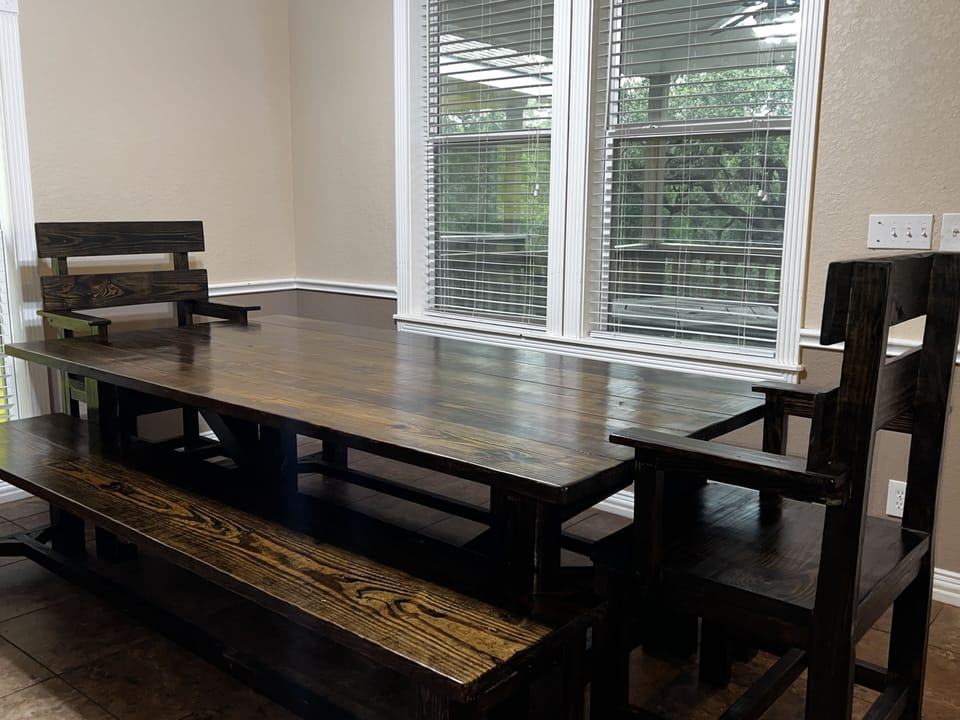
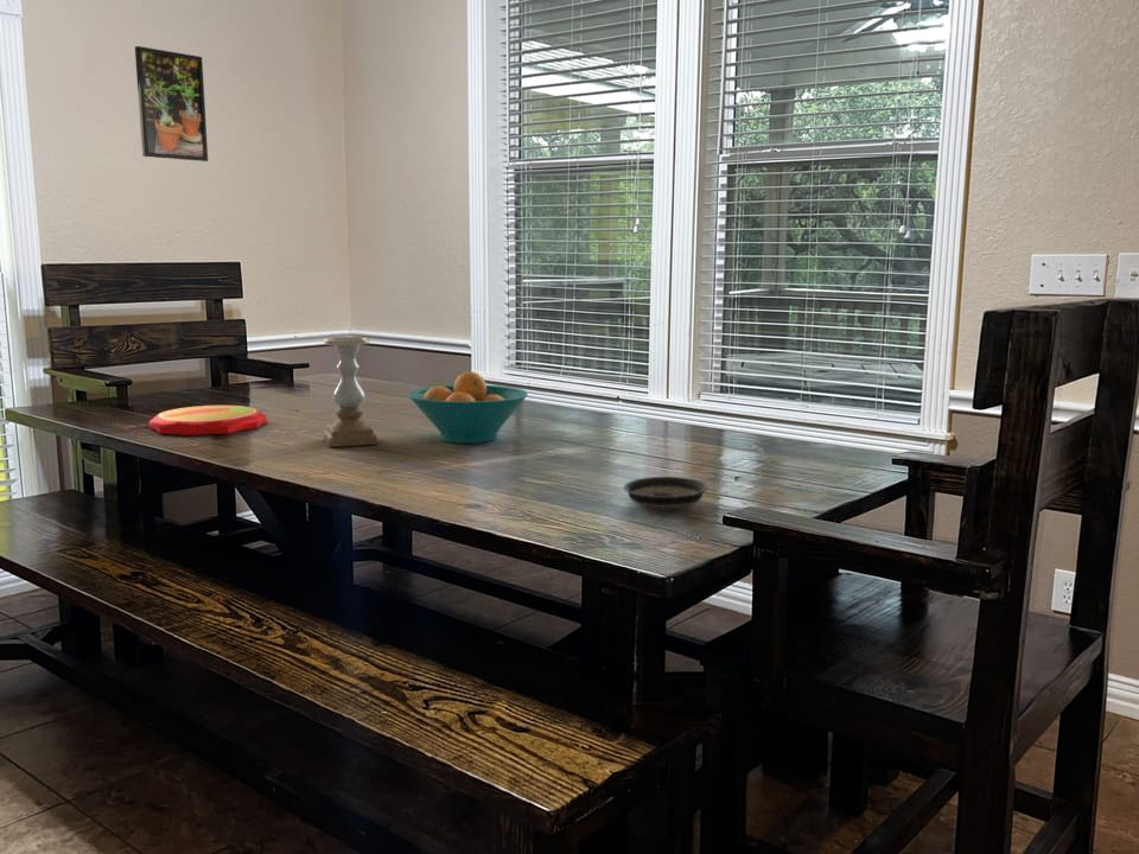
+ plate (209, 416)
+ candle holder (348, 390)
+ saucer (664, 495)
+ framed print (172, 106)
+ fruit bowl (469, 406)
